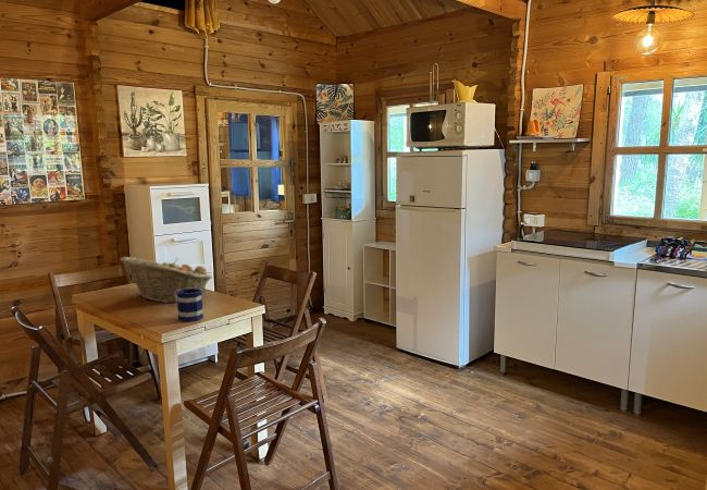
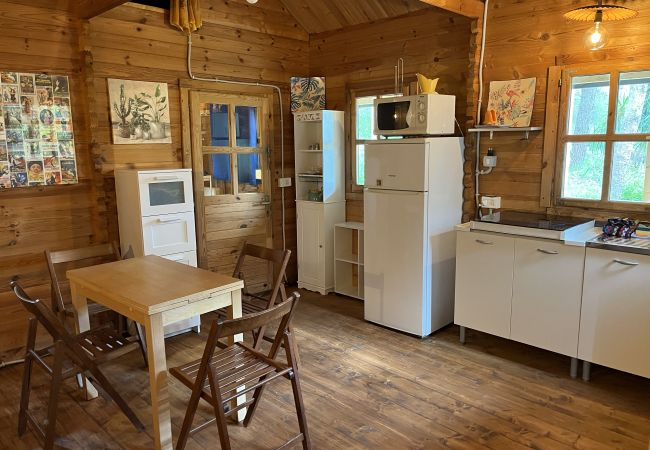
- mug (186, 303)
- fruit basket (166, 274)
